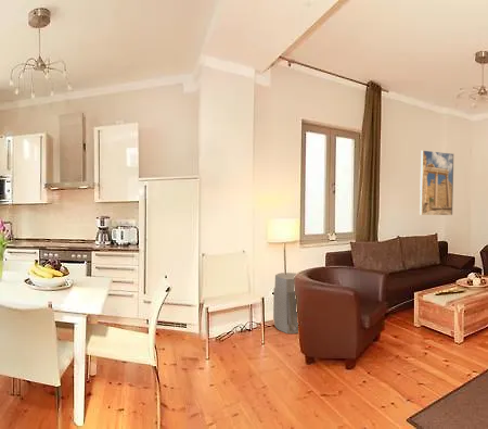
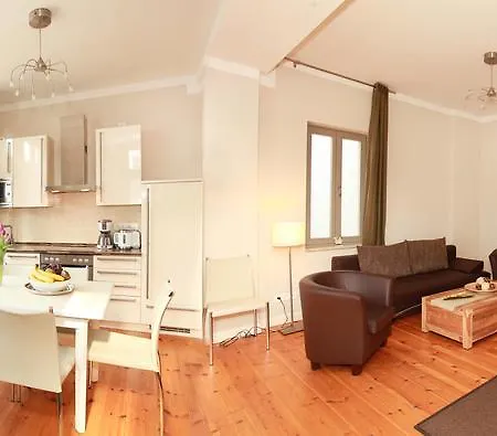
- air purifier (290, 301)
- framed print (437, 184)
